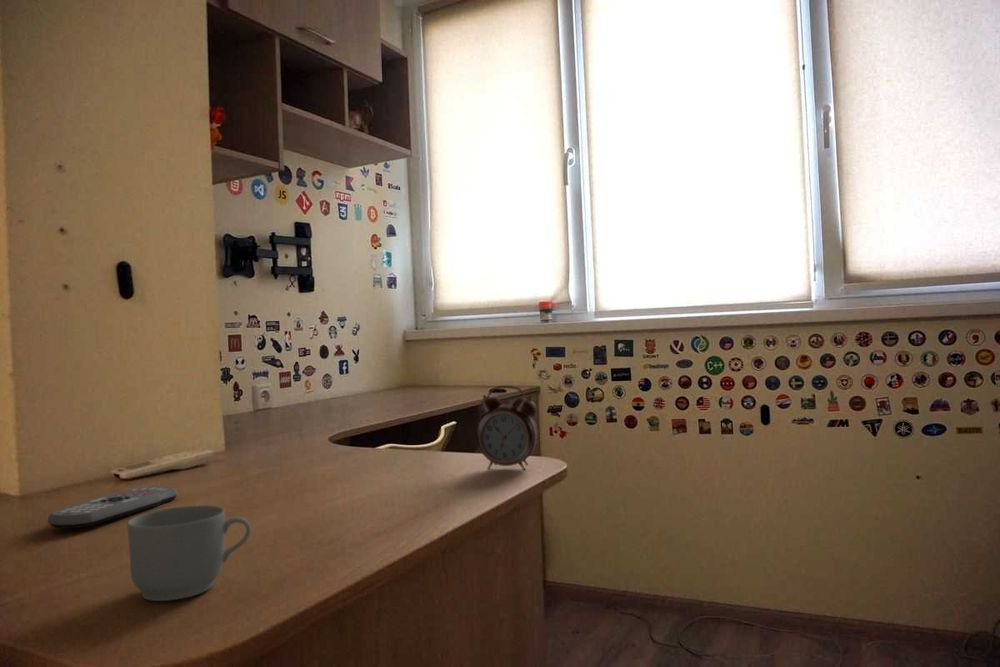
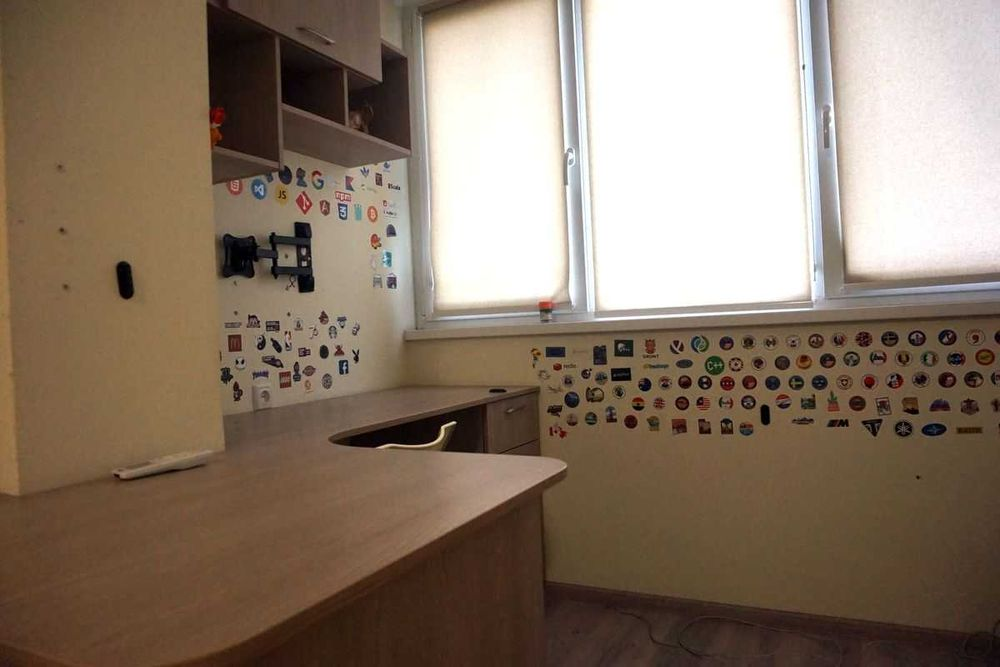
- alarm clock (507, 427)
- mug (192, 550)
- remote control (114, 506)
